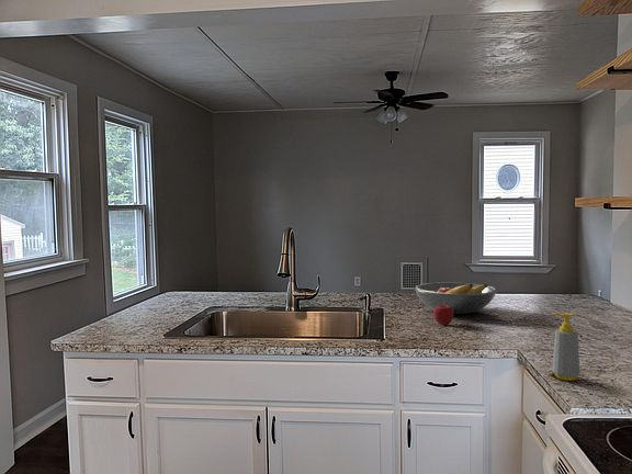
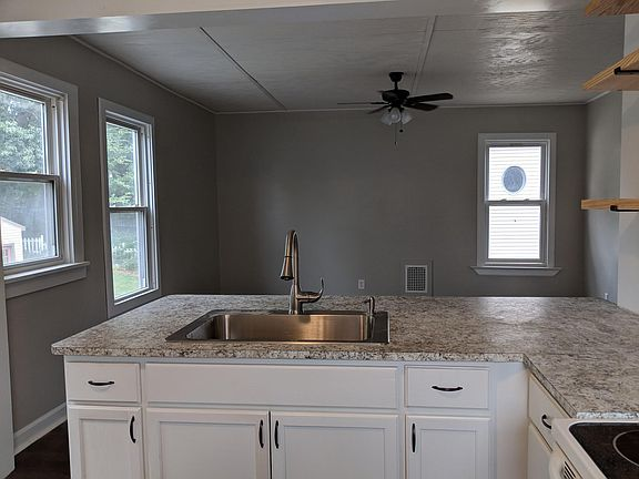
- apple (443, 314)
- soap bottle (565, 345)
- fruit bowl (454, 296)
